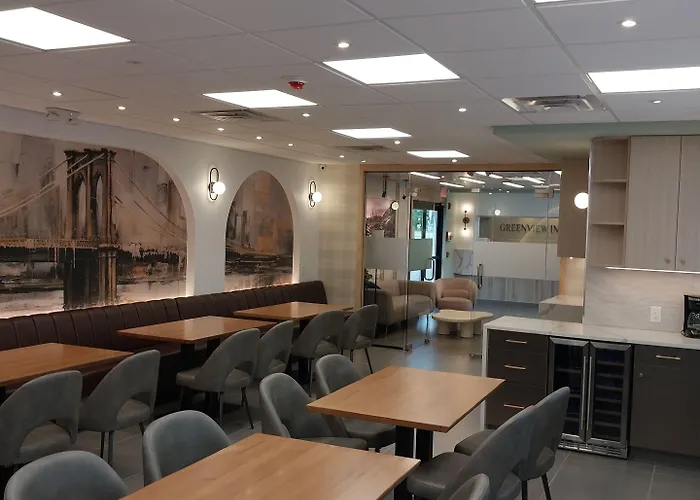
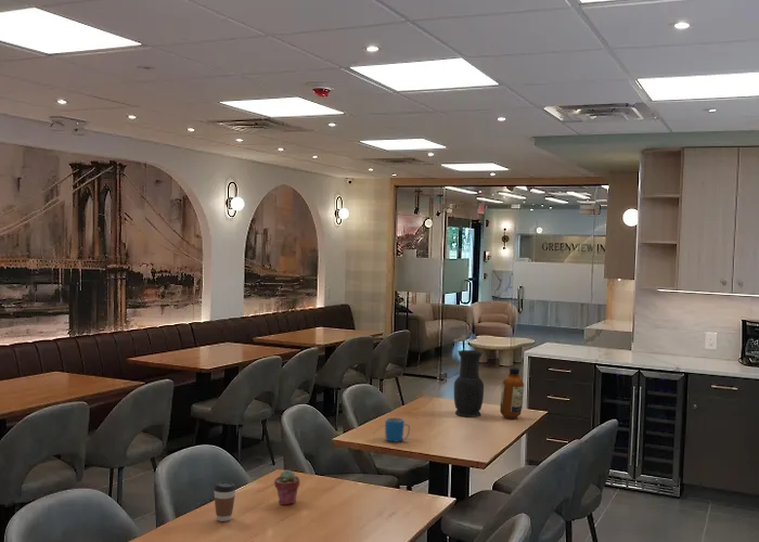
+ mug (397, 429)
+ coffee cup (223, 501)
+ vase (468, 383)
+ bottle (512, 392)
+ potted succulent (286, 486)
